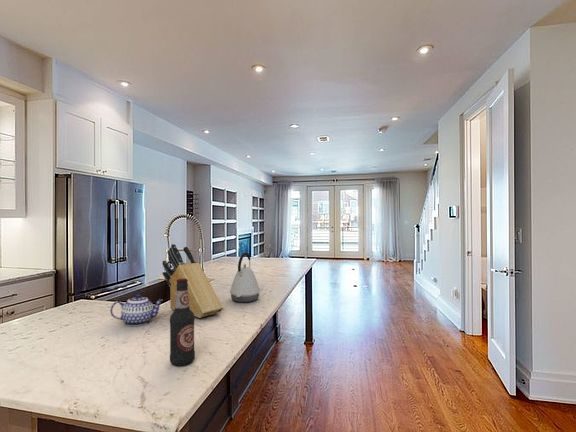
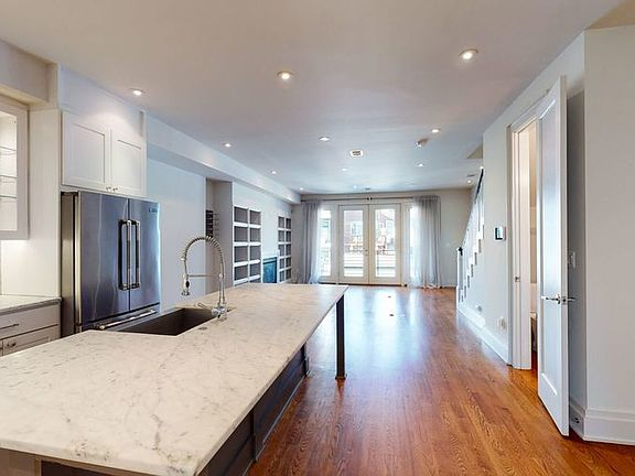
- teapot (137, 308)
- knife block (190, 277)
- kettle (245, 275)
- bottle (182, 320)
